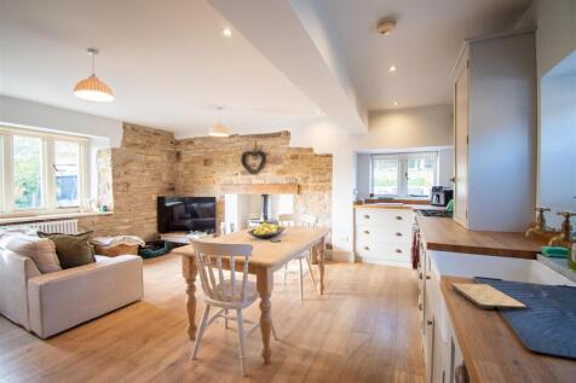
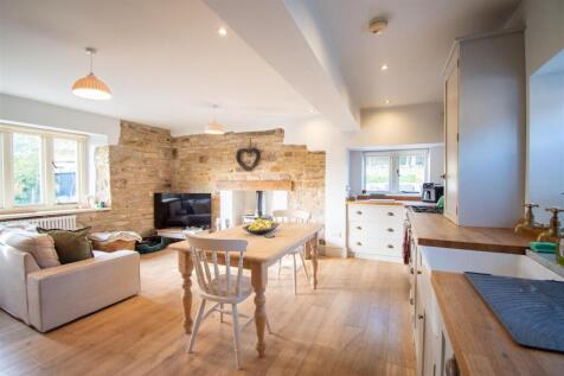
- cutting board (484, 295)
